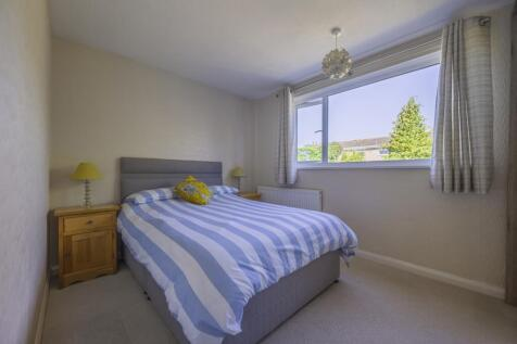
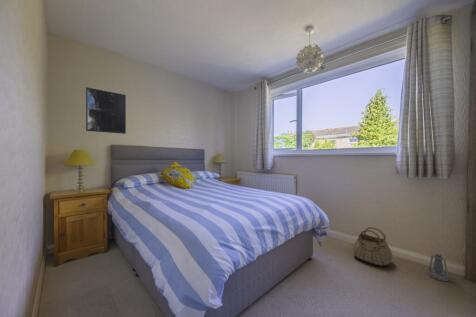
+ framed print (107, 111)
+ lantern (438, 260)
+ basket (371, 244)
